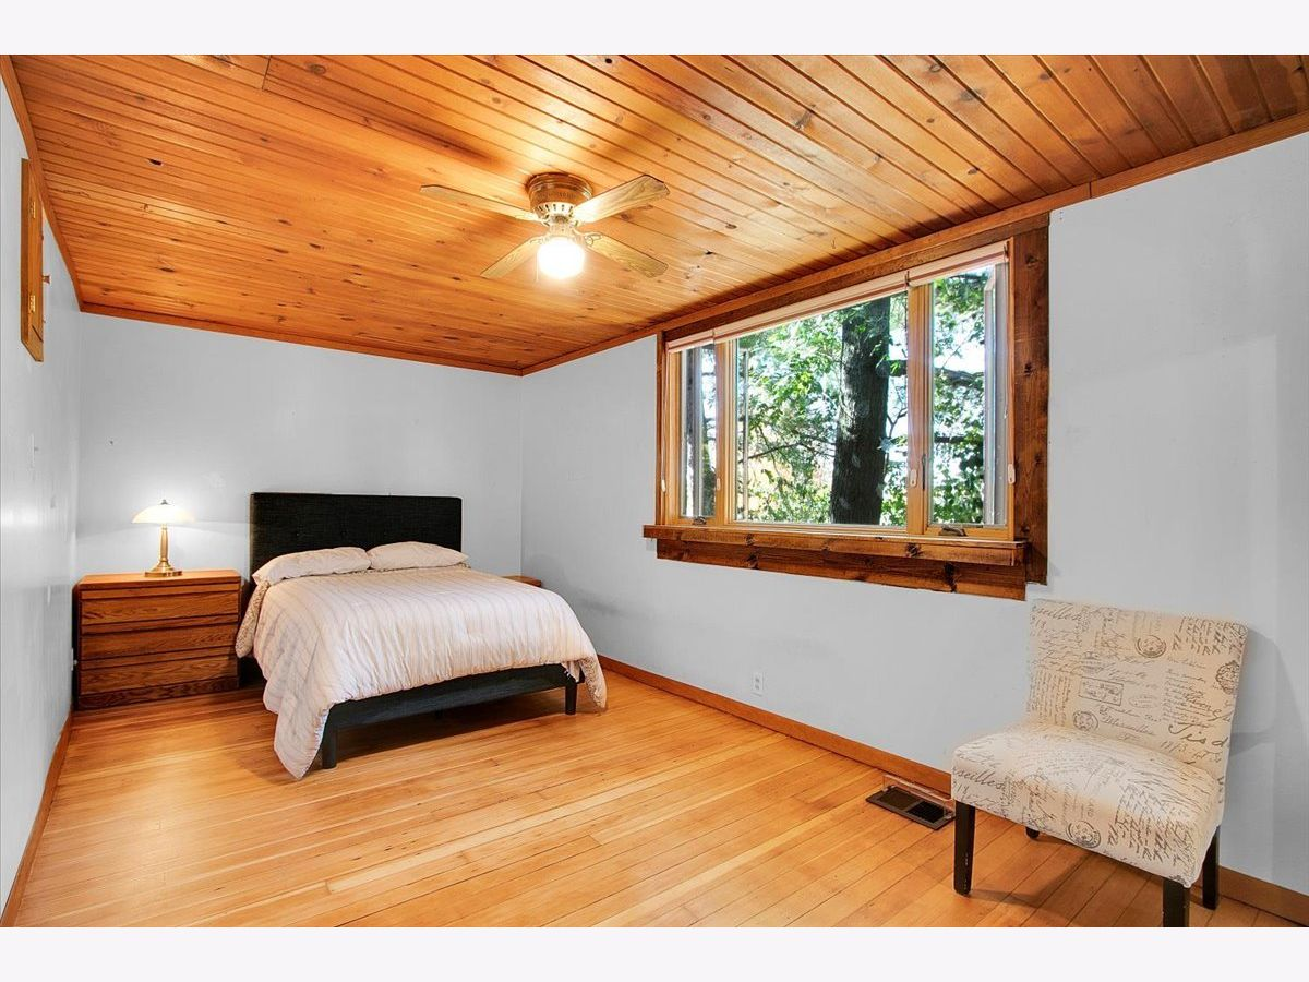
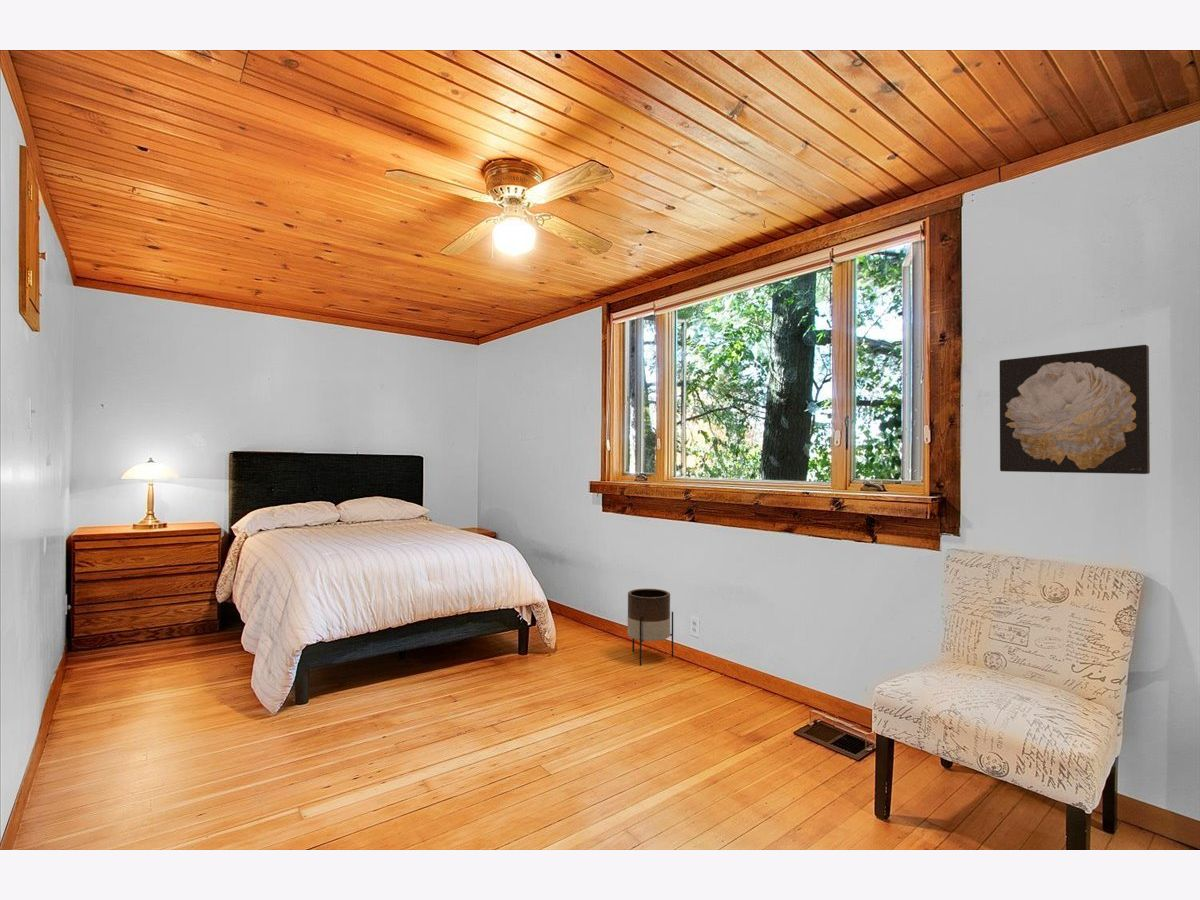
+ wall art (1069, 413)
+ planter (647, 625)
